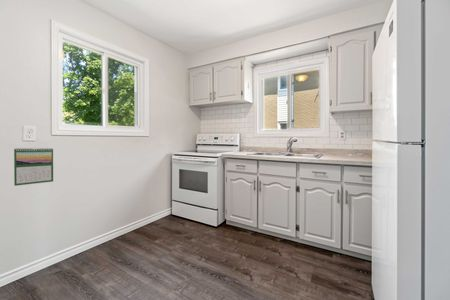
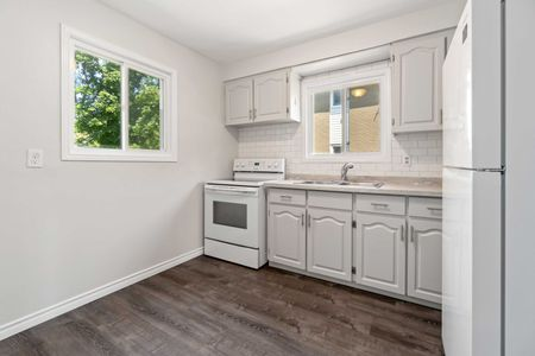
- calendar (34, 165)
